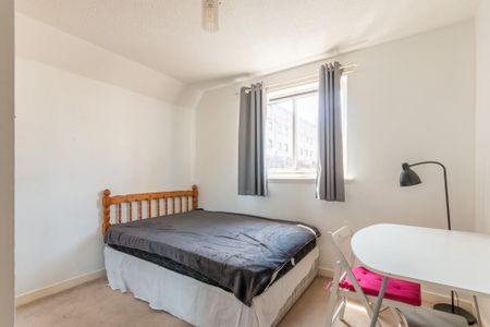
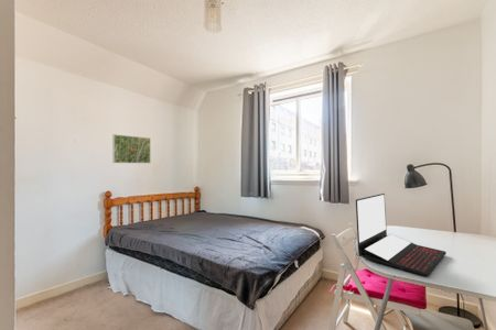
+ laptop (397, 237)
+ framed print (132, 150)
